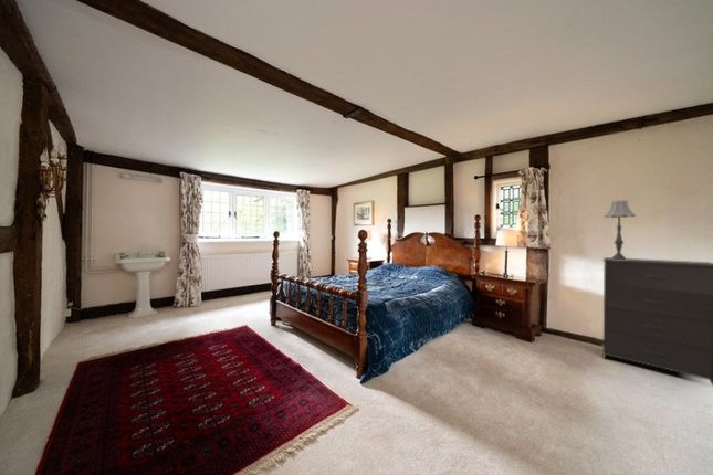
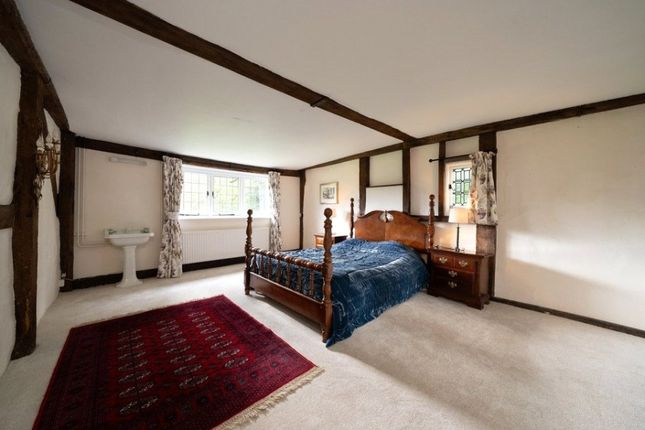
- table lamp (619, 230)
- dresser (653, 313)
